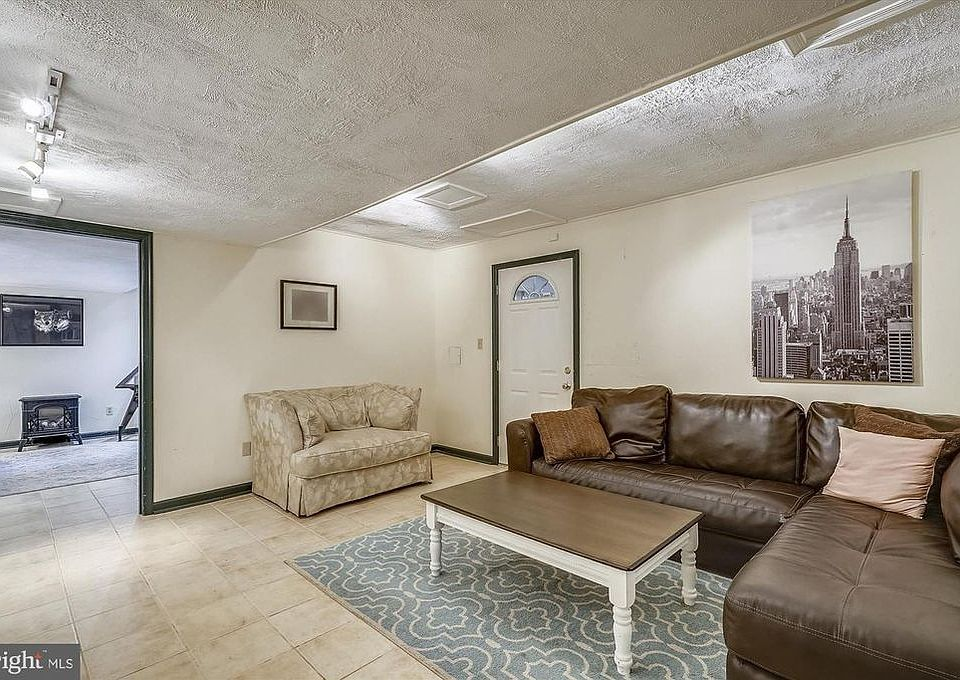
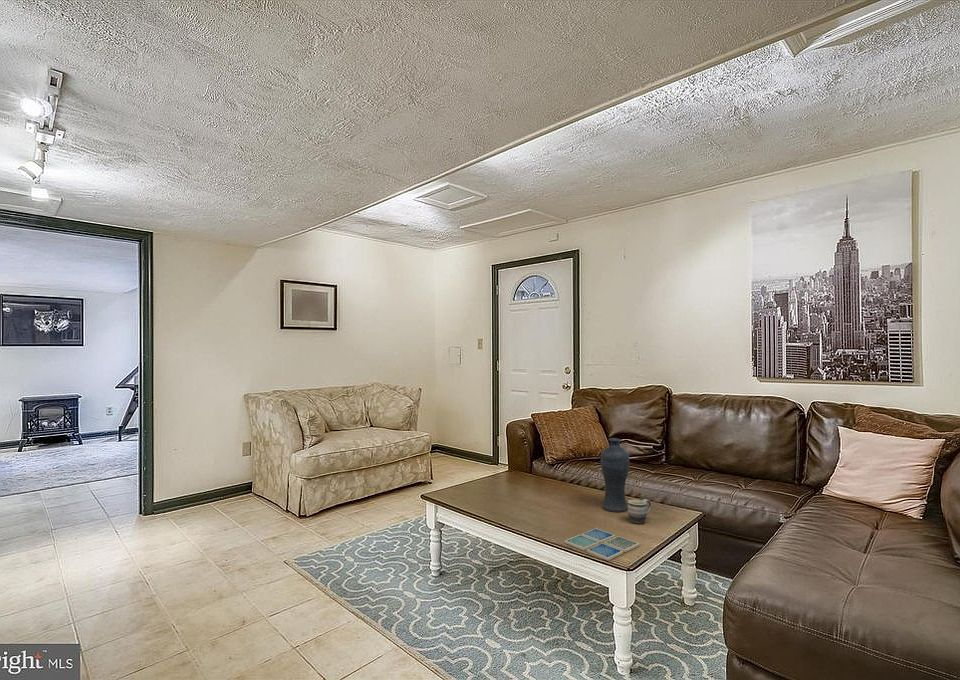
+ mug (639, 510)
+ drink coaster (601, 543)
+ vase (615, 473)
